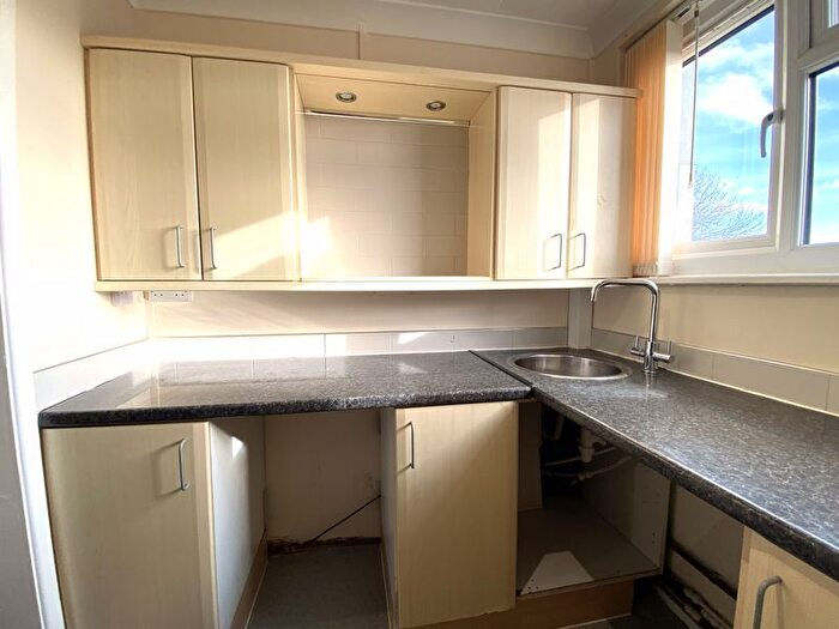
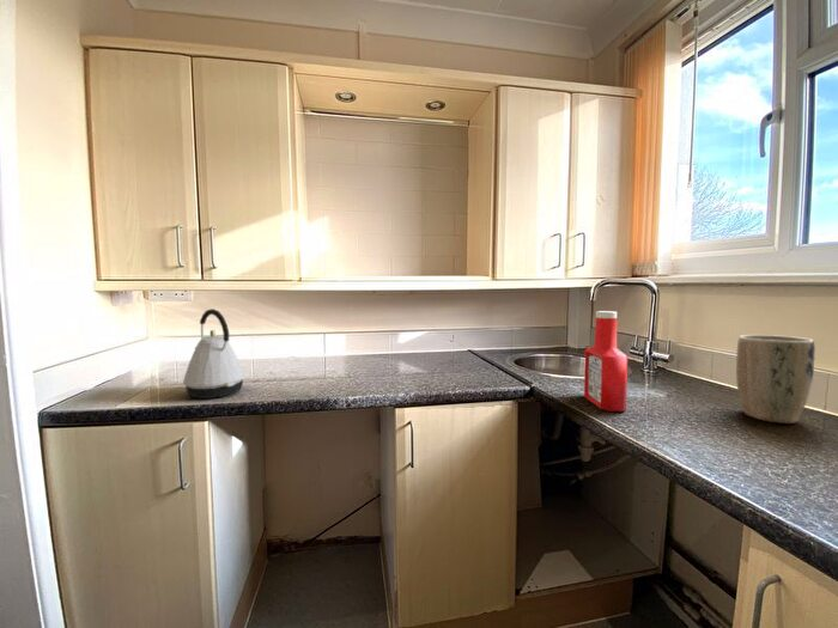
+ soap bottle (605, 356)
+ kettle (212, 350)
+ plant pot (772, 377)
